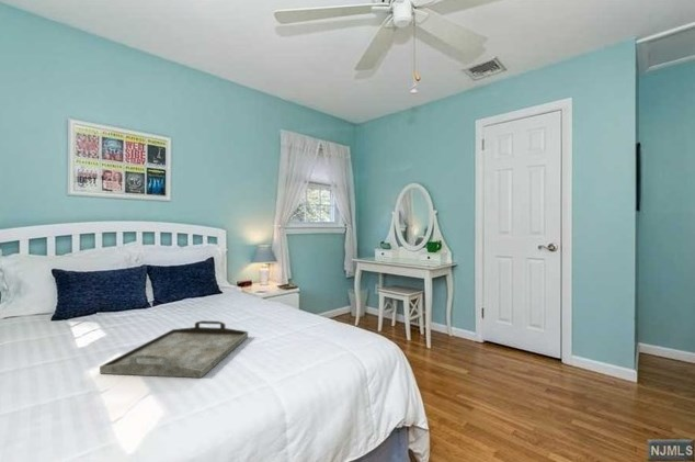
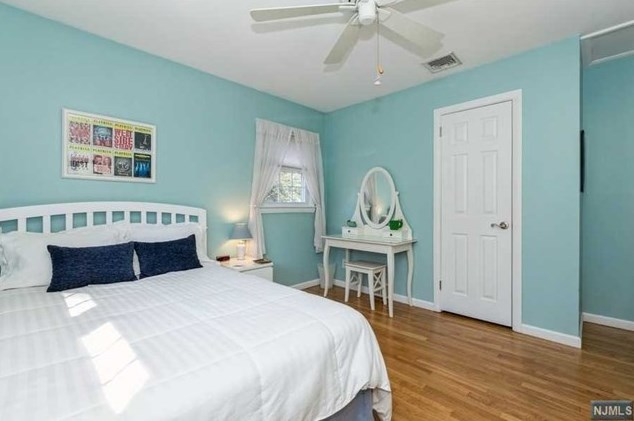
- serving tray (184, 343)
